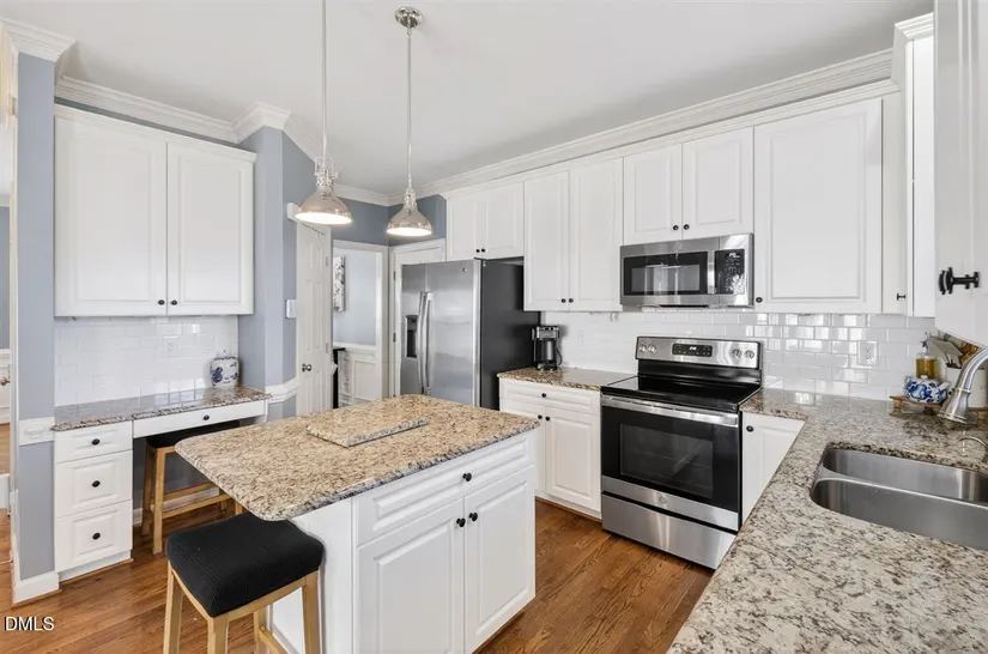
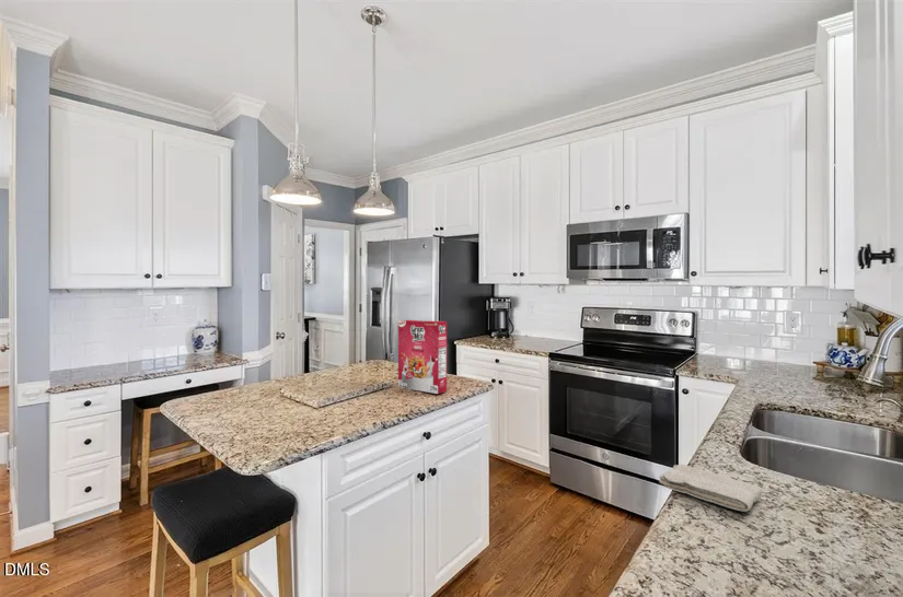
+ cereal box (421, 354)
+ washcloth (708, 484)
